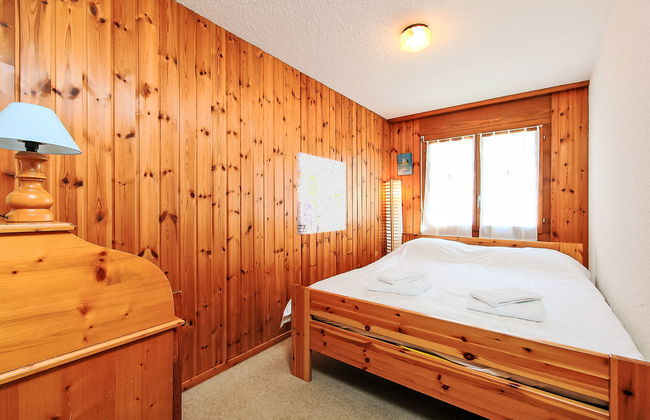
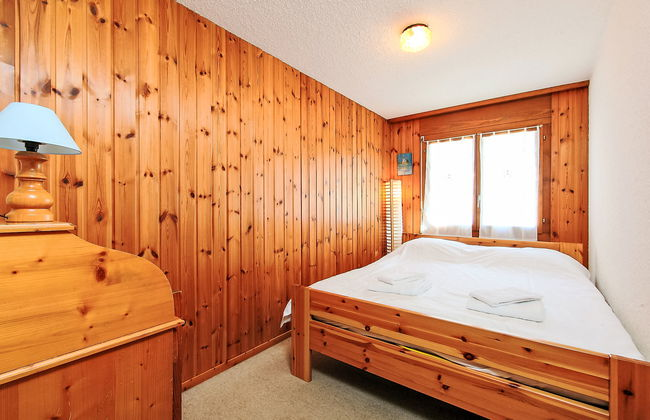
- wall art (323, 195)
